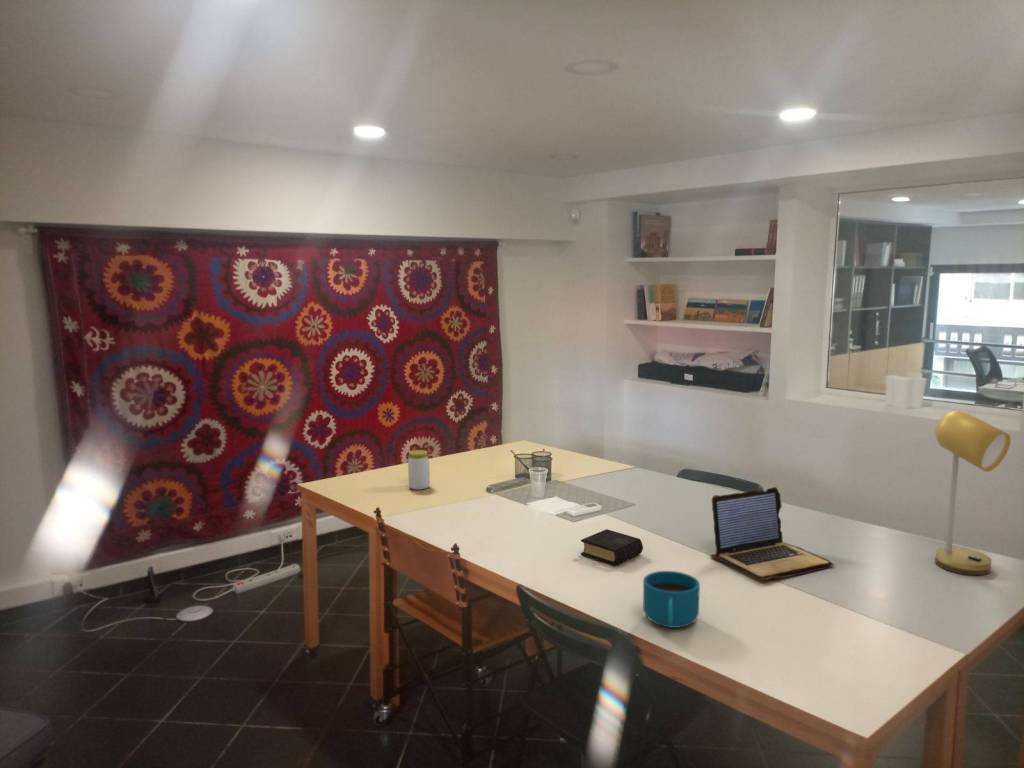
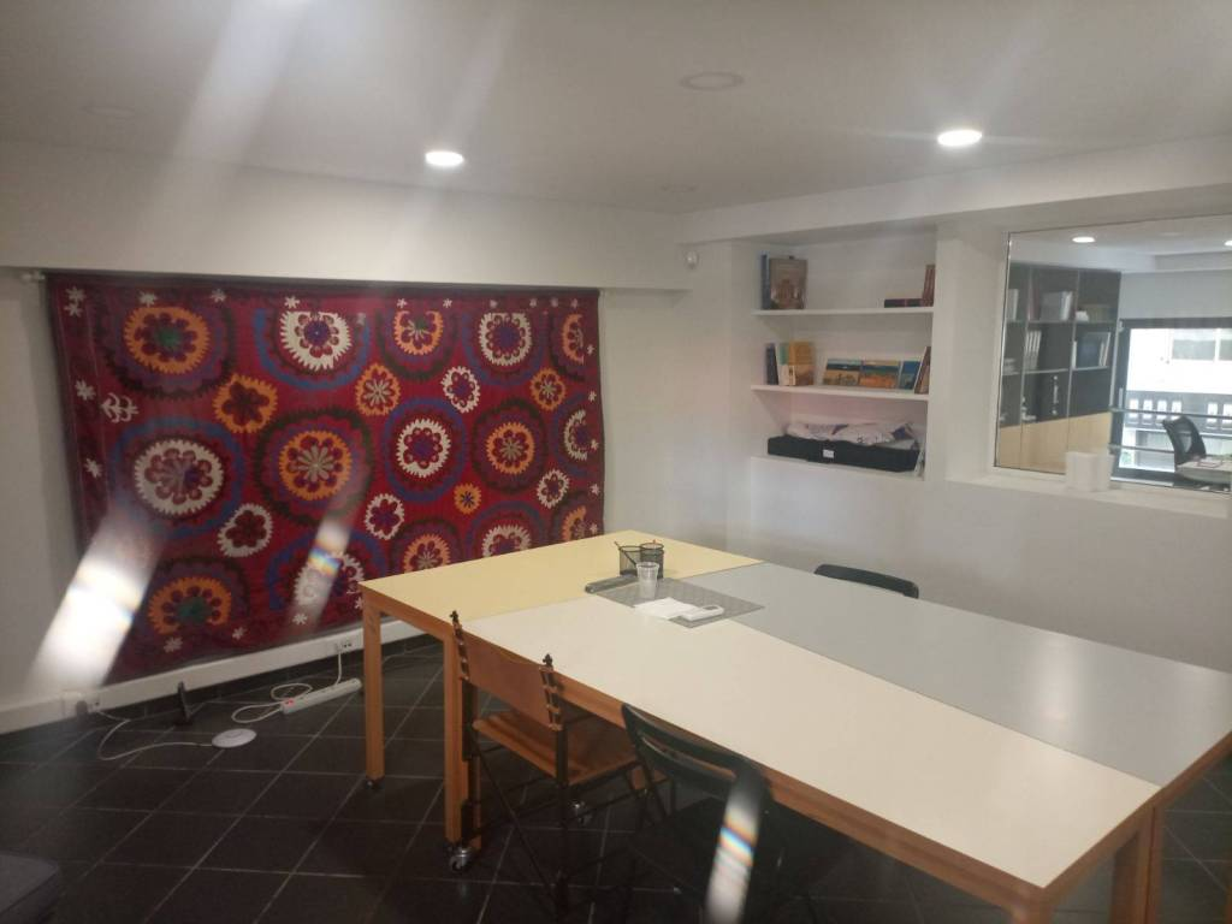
- cup (670, 604)
- book (612, 547)
- laptop (771, 531)
- jar (418, 469)
- desk lamp (956, 488)
